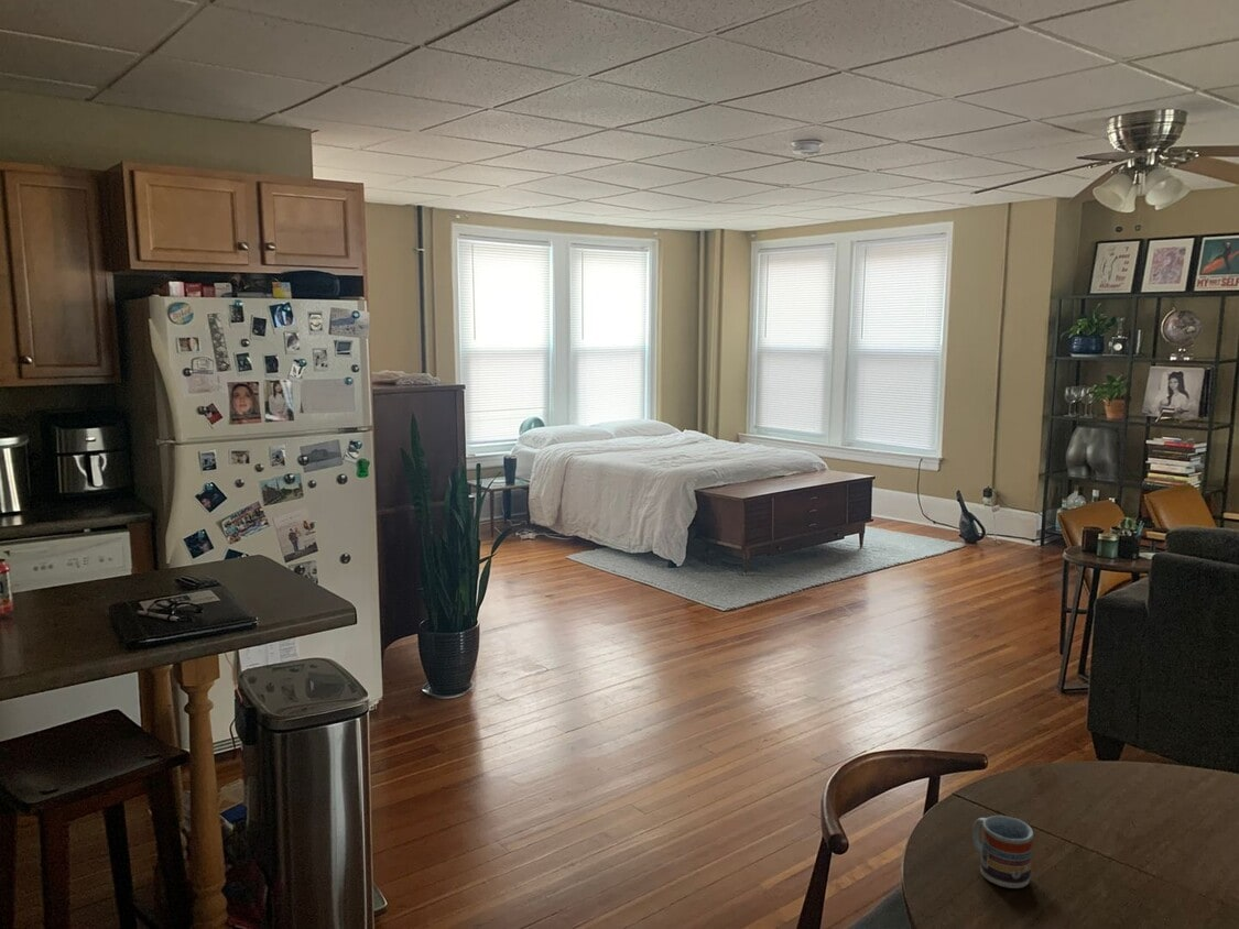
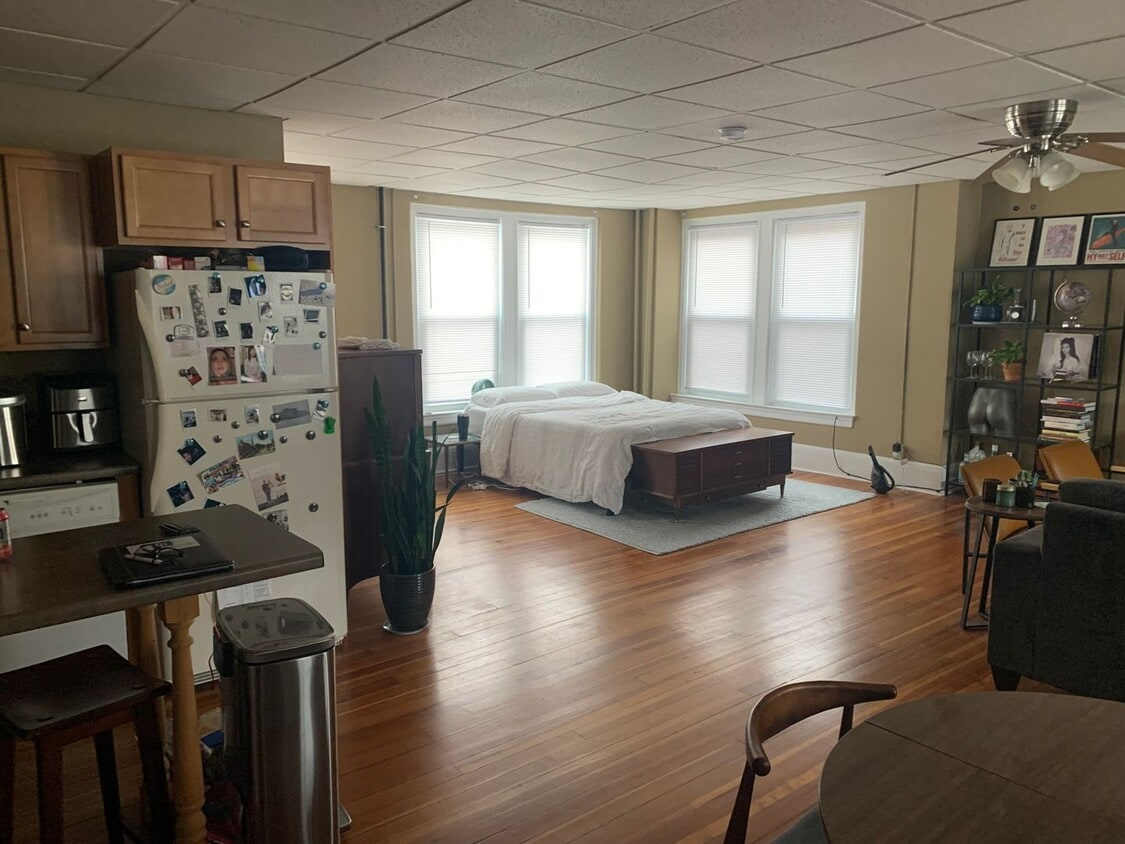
- cup (998, 846)
